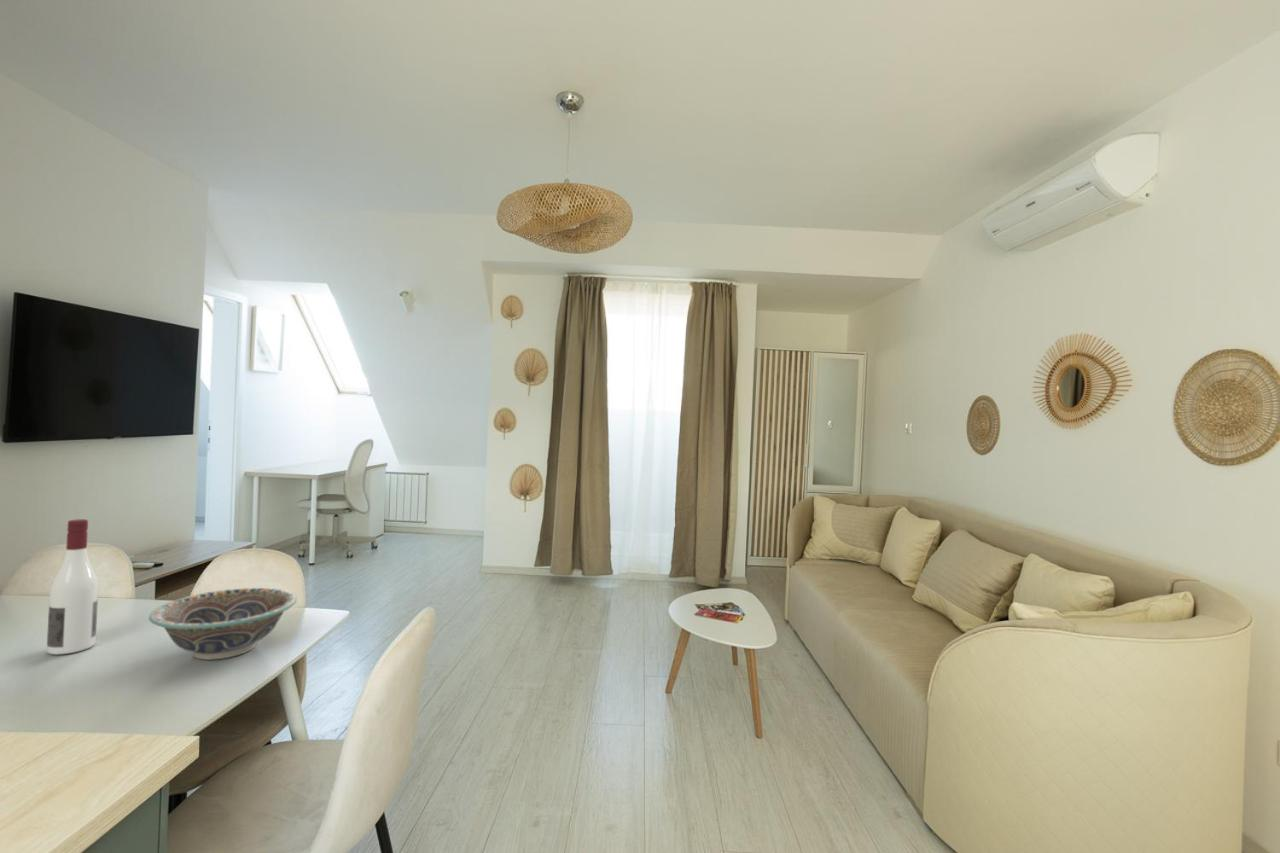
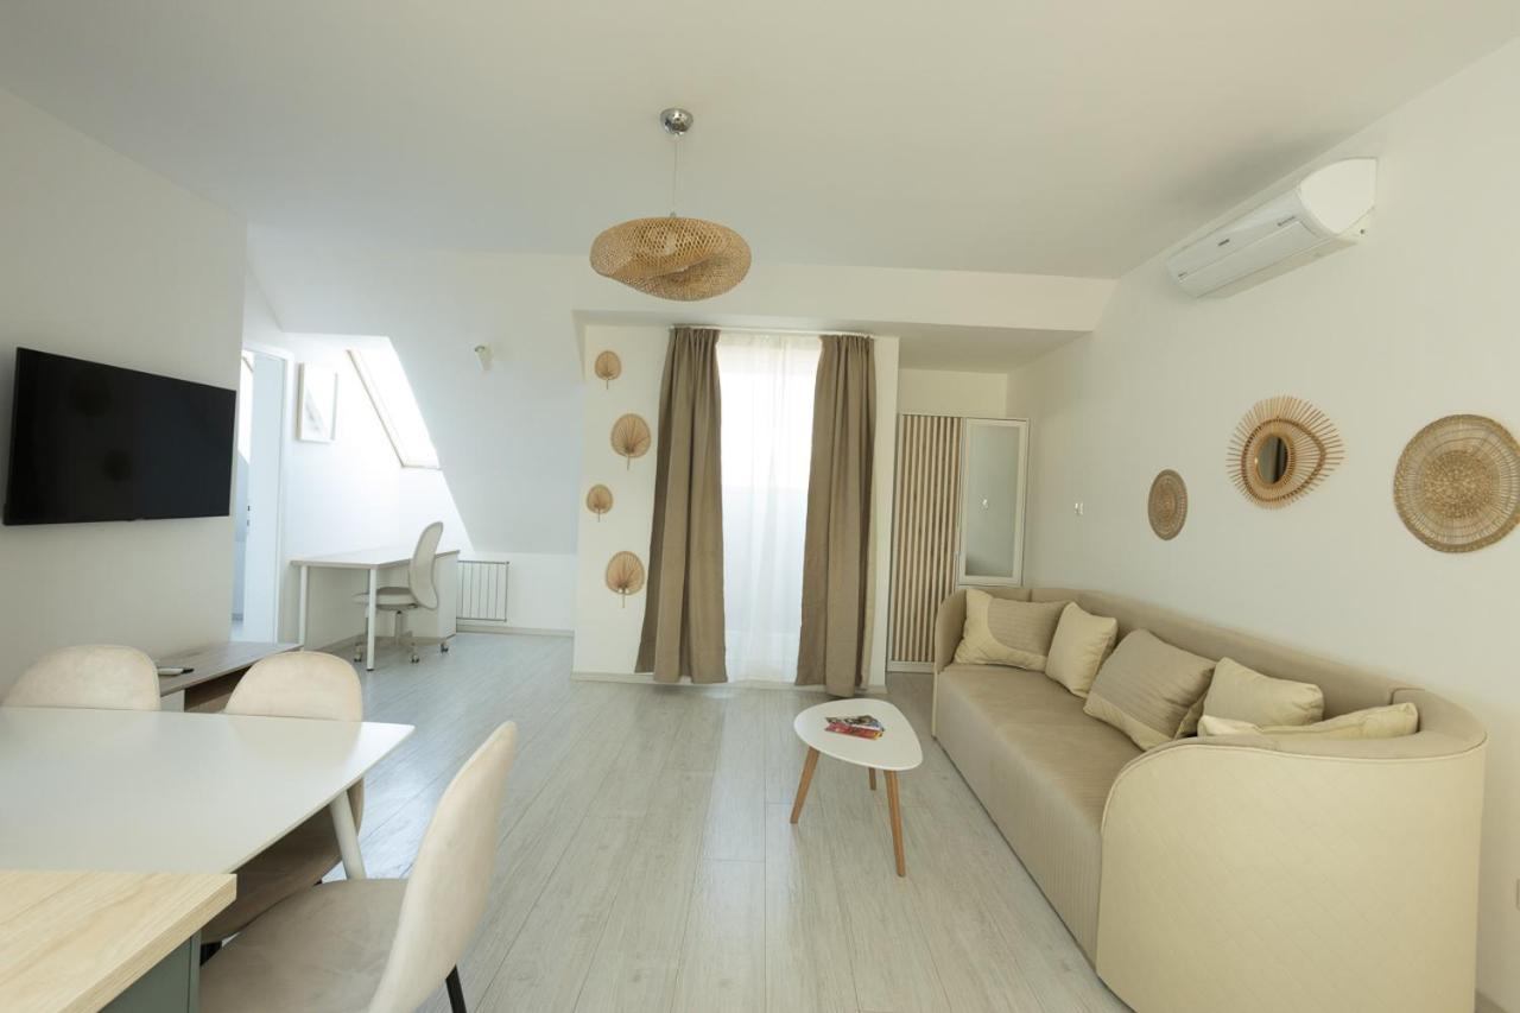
- decorative bowl (226, 626)
- alcohol (74, 584)
